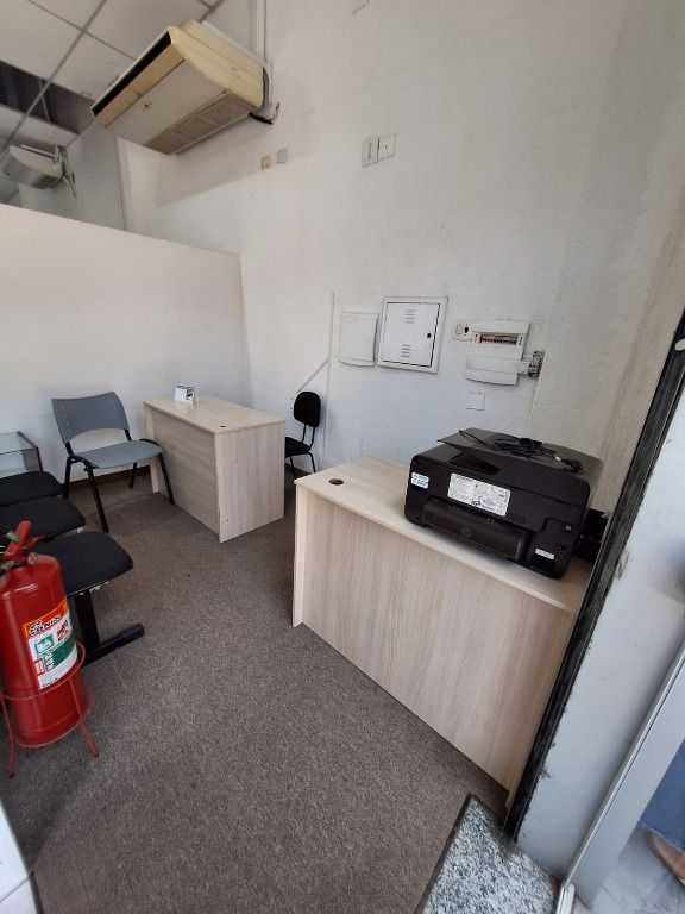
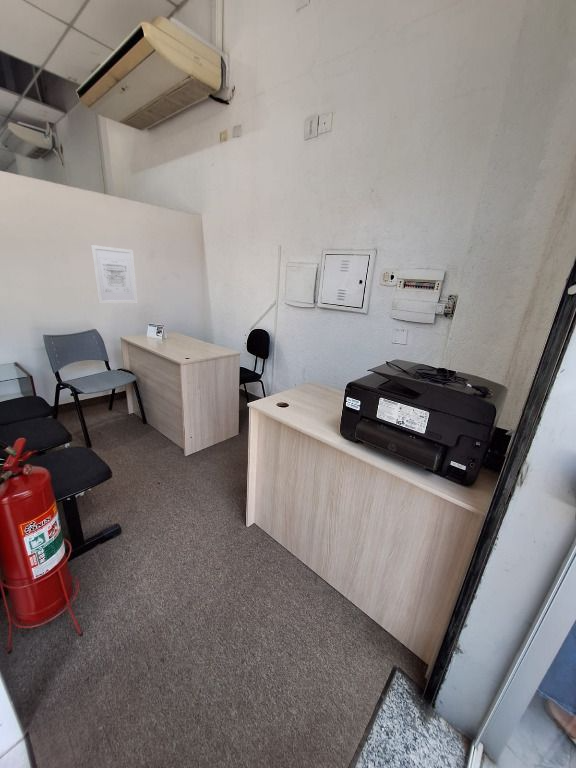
+ wall art (116, 276)
